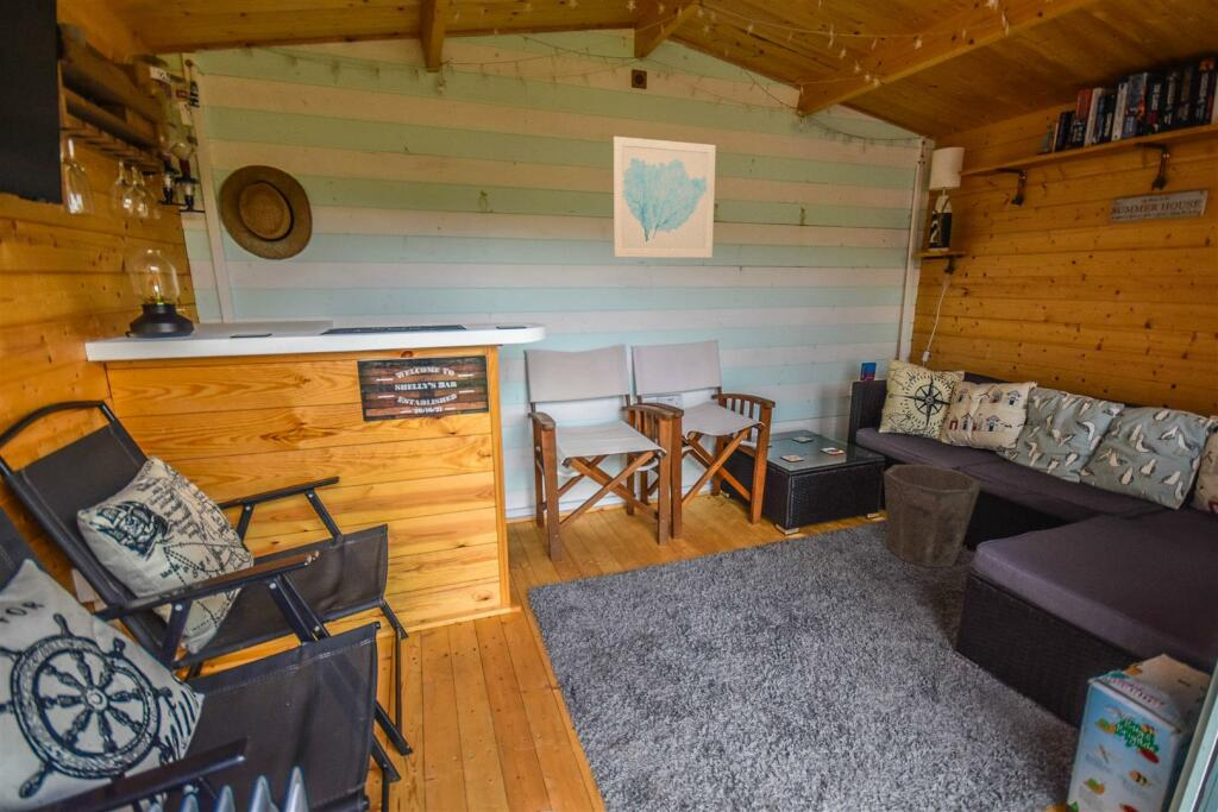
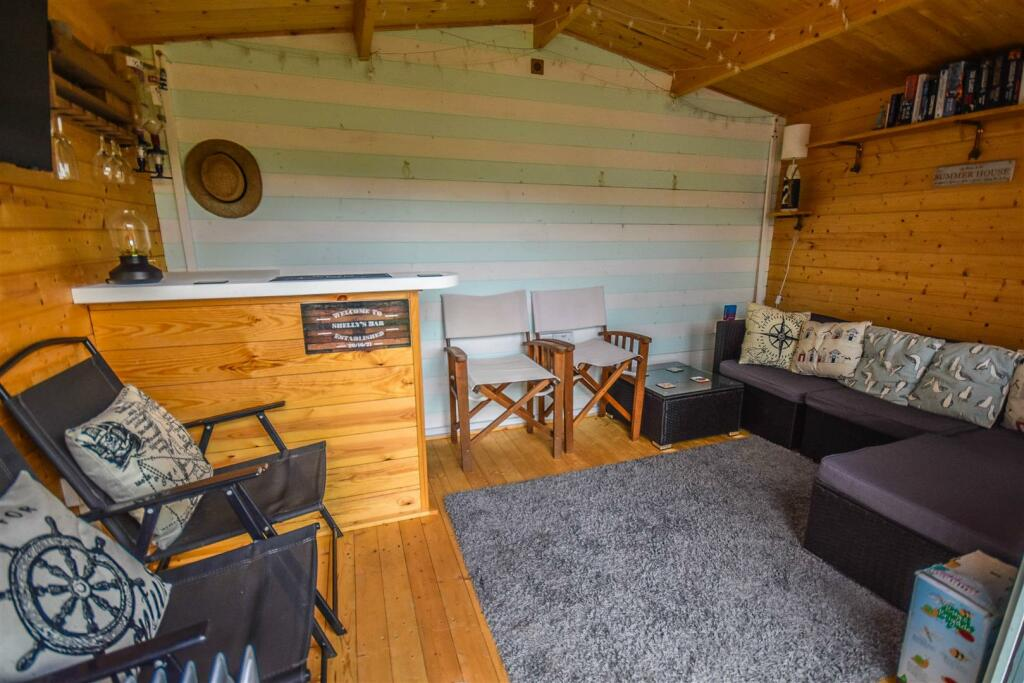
- waste bin (927, 515)
- wall art (665, 200)
